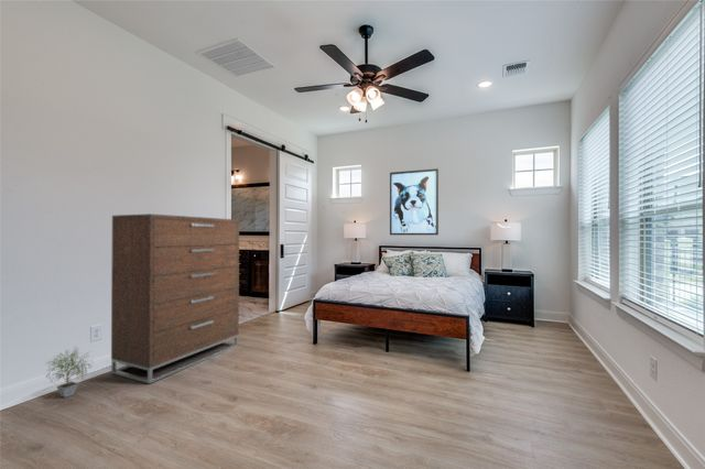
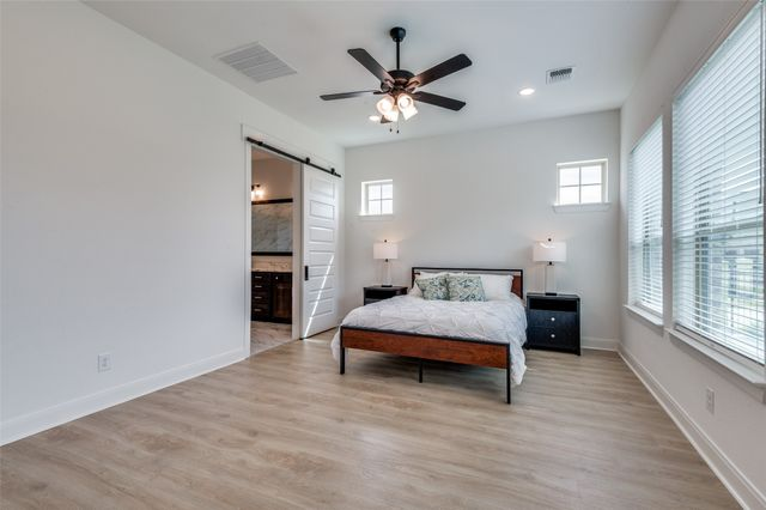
- wall art (413, 203)
- potted plant (68, 370)
- dresser (183, 287)
